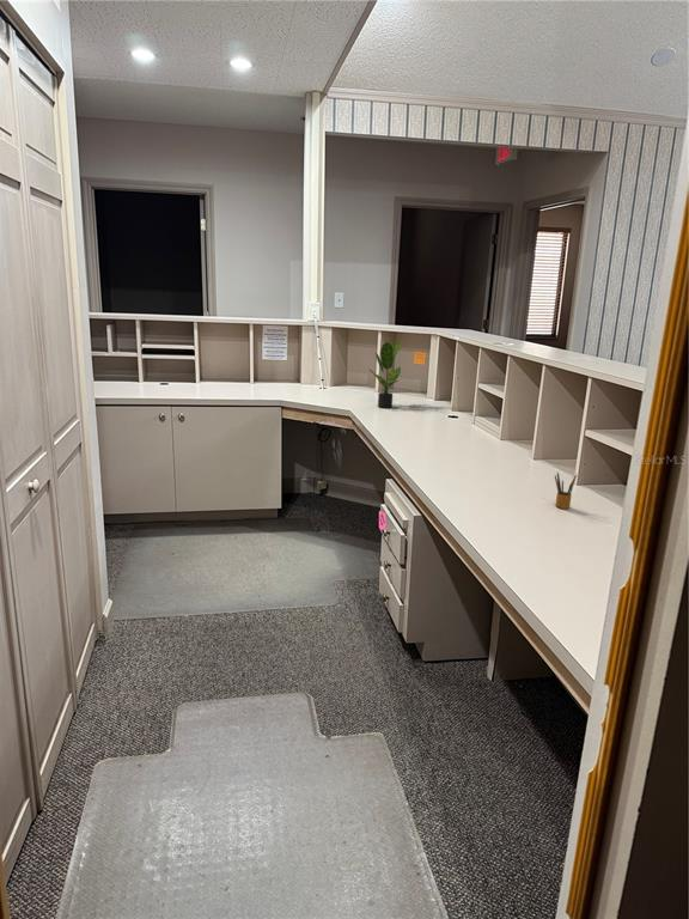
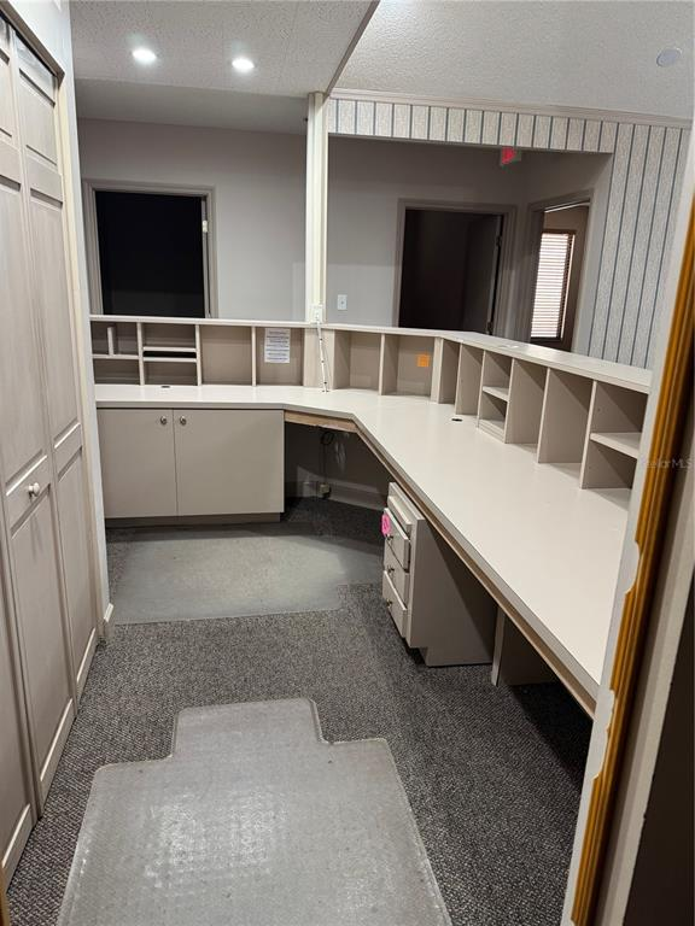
- potted plant (389, 373)
- pencil box (565, 492)
